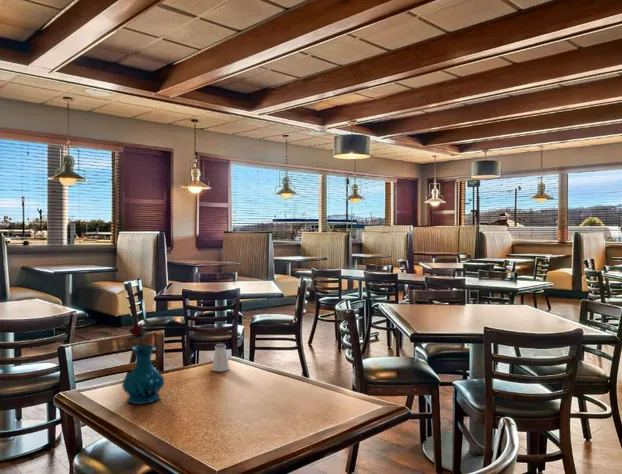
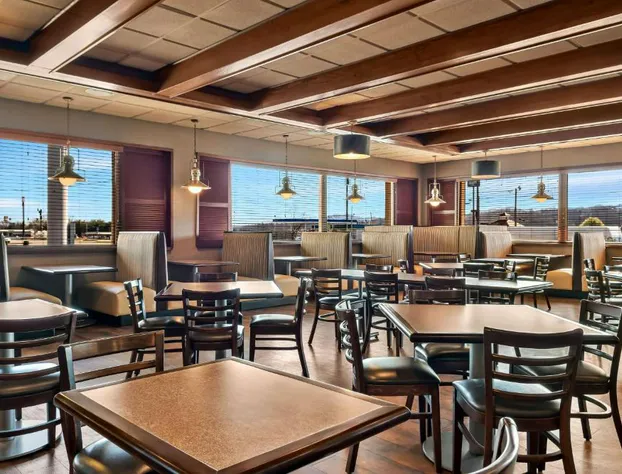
- vase (140, 362)
- saltshaker (220, 356)
